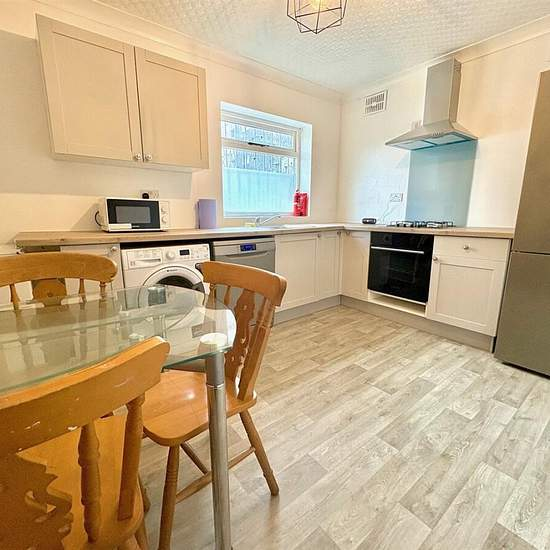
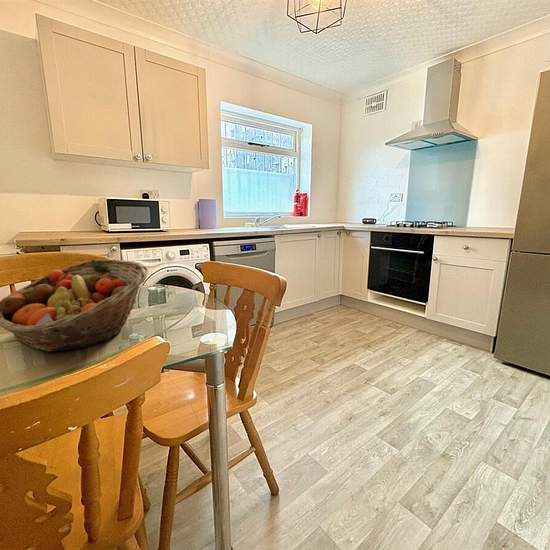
+ fruit basket (77, 299)
